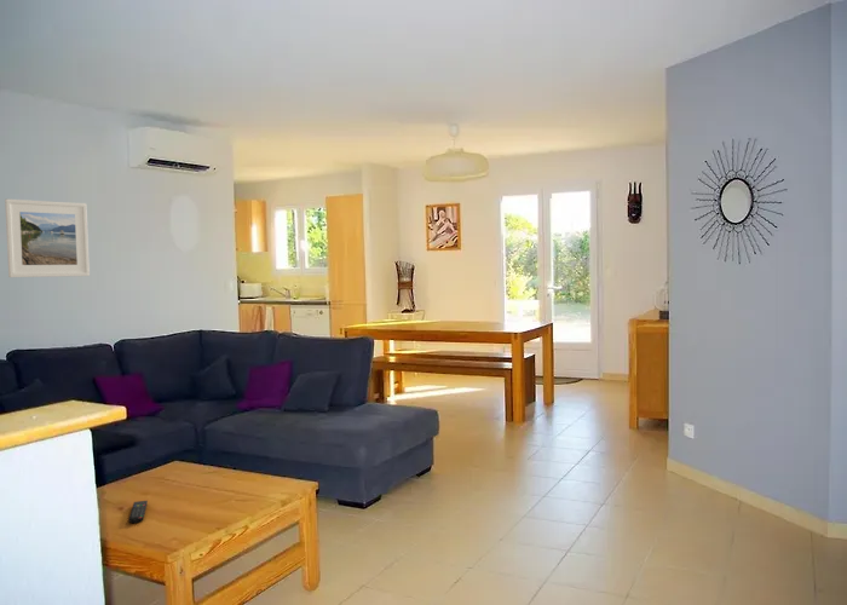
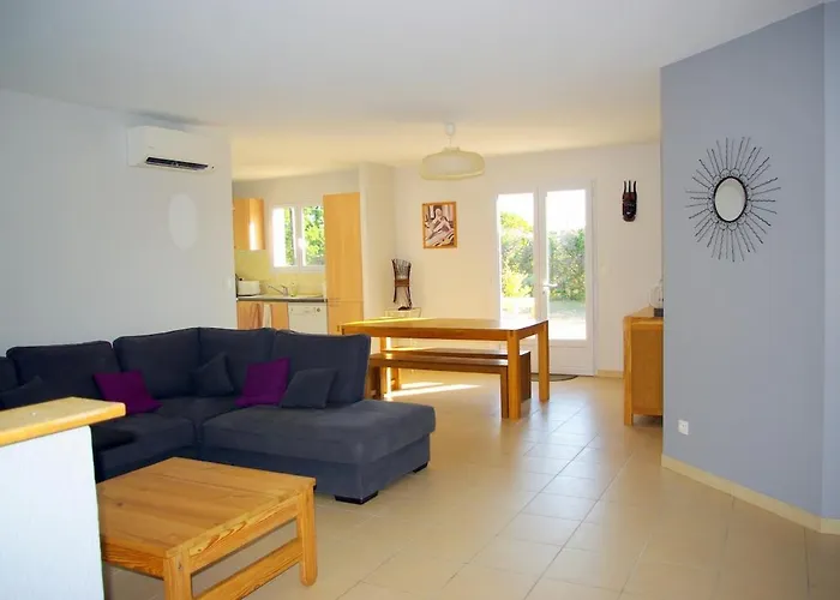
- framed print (48, 238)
- remote control (138, 511)
